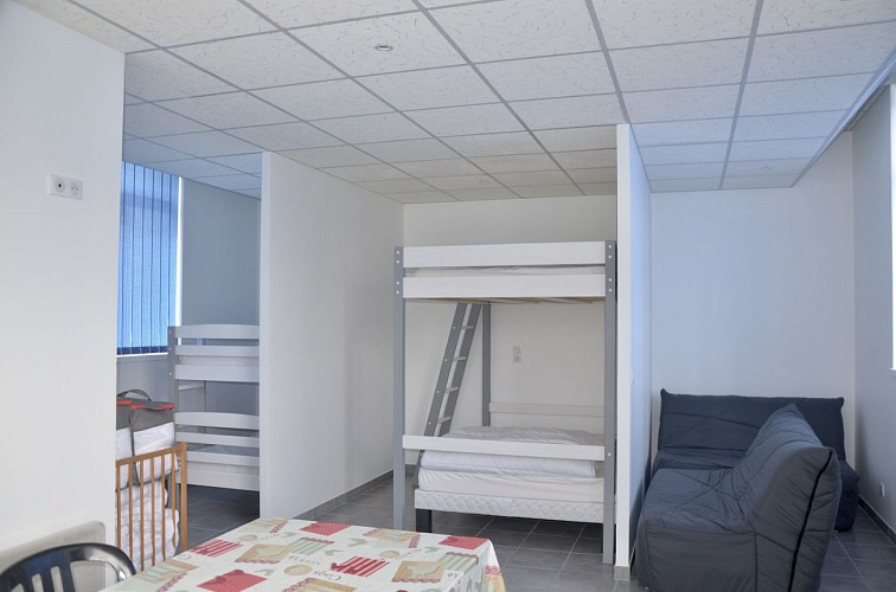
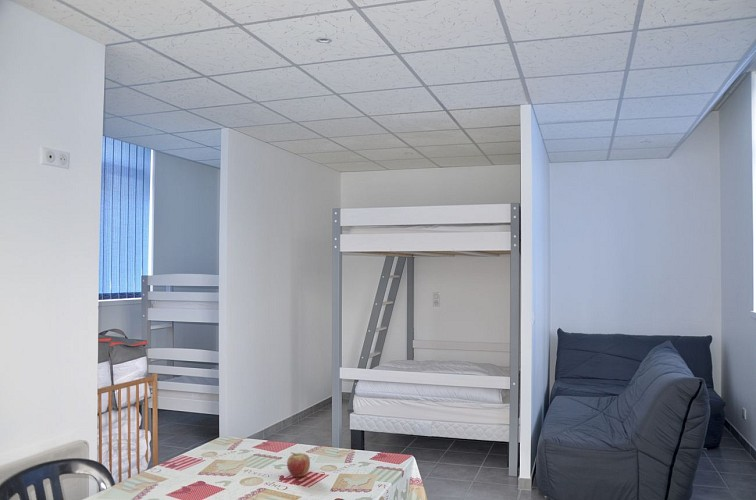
+ fruit (298, 464)
